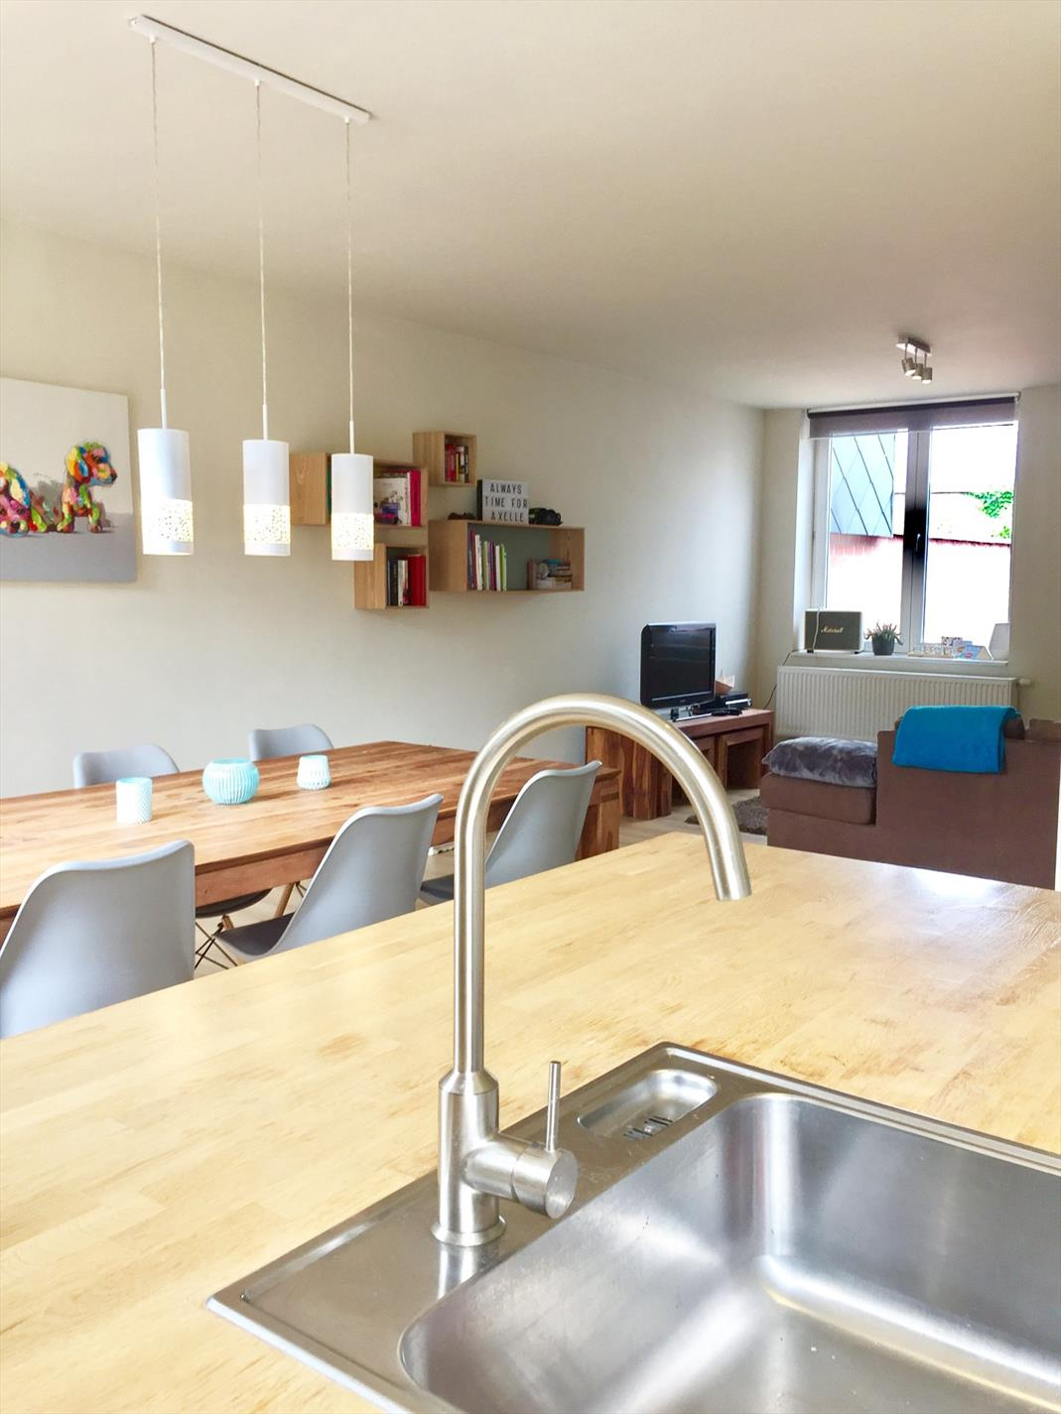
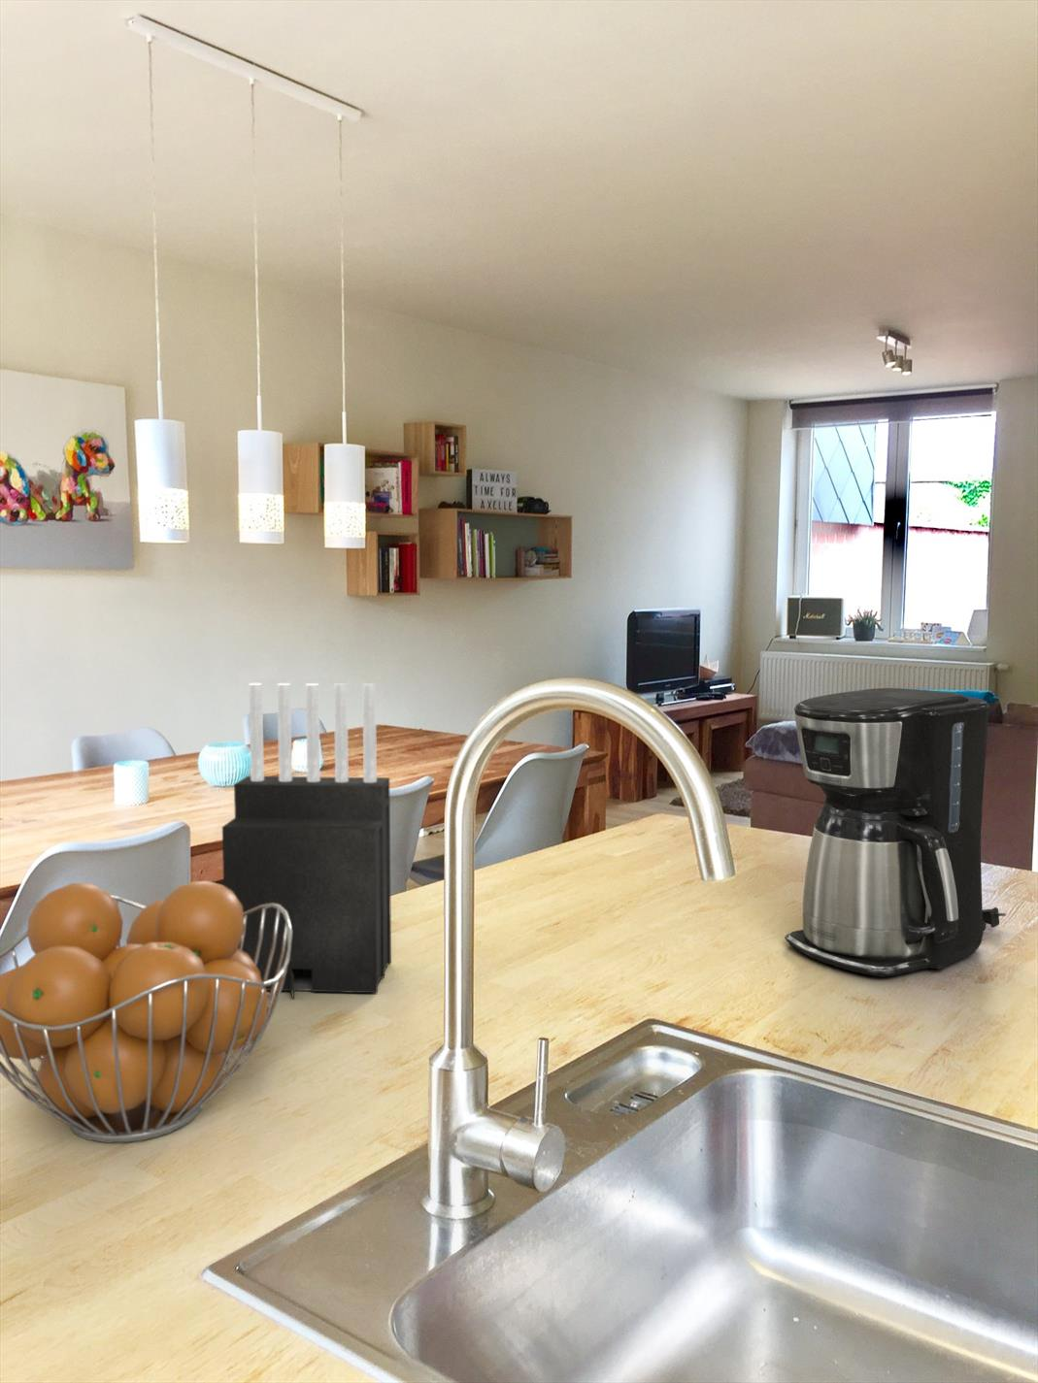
+ fruit basket (132, 999)
+ knife block (306, 835)
+ coffee maker (920, 823)
